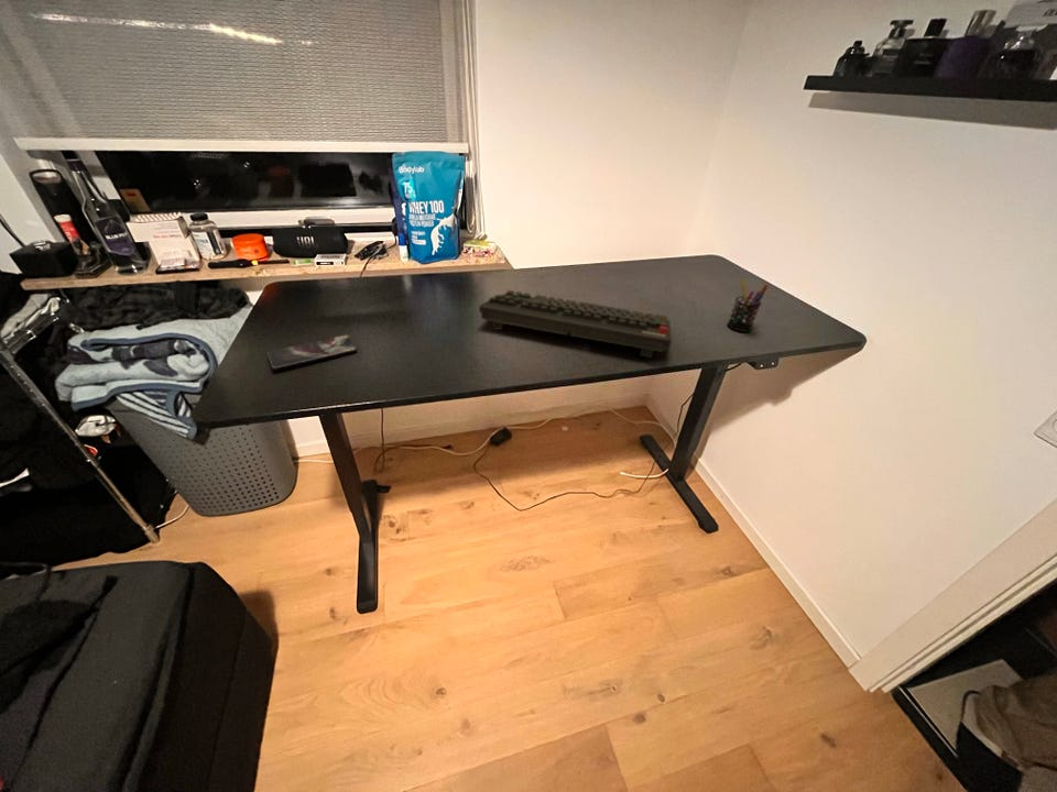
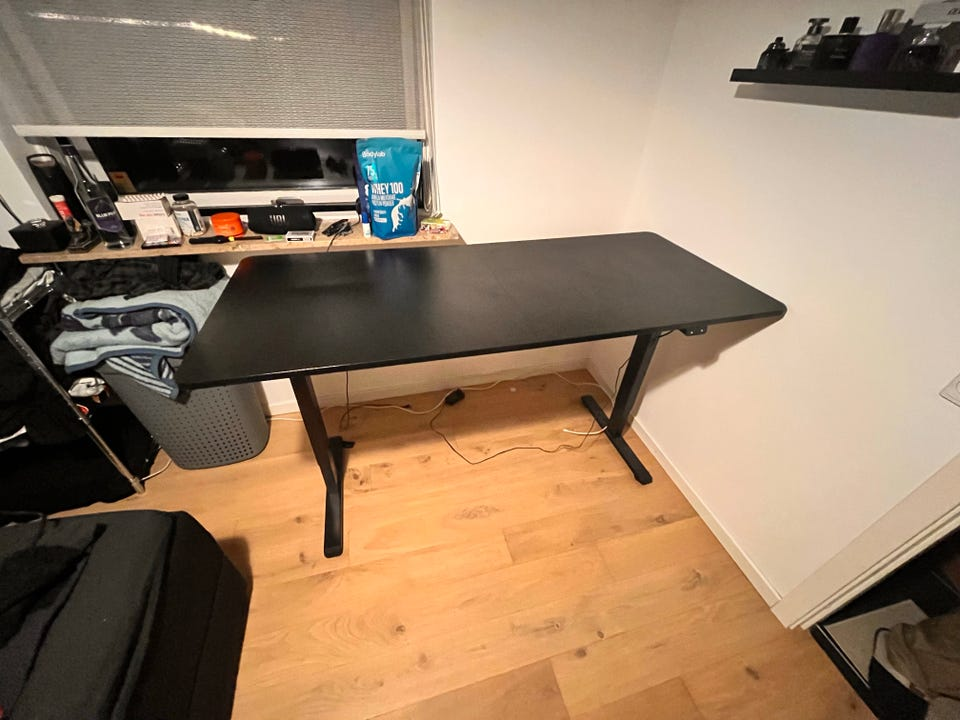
- smartphone (313, 351)
- pen holder (750, 305)
- computer keyboard (578, 316)
